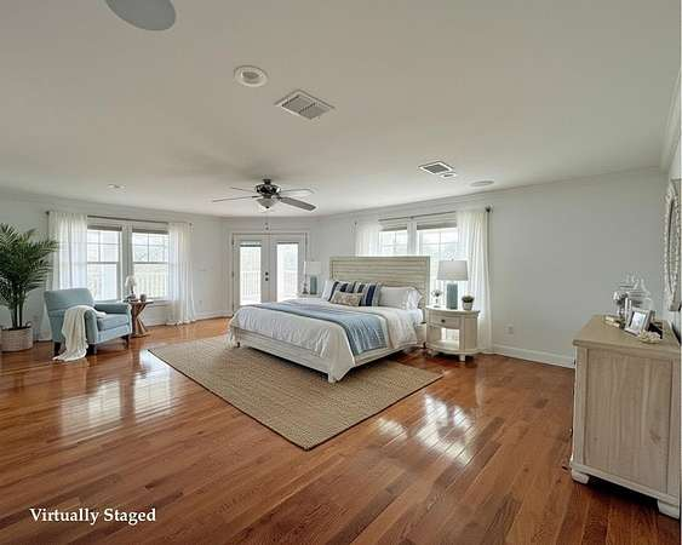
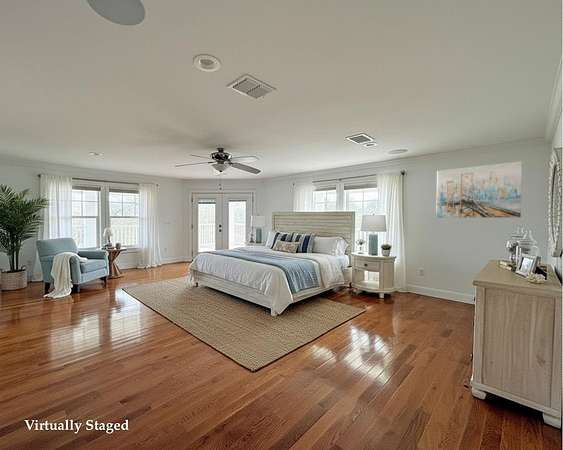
+ wall art (475, 192)
